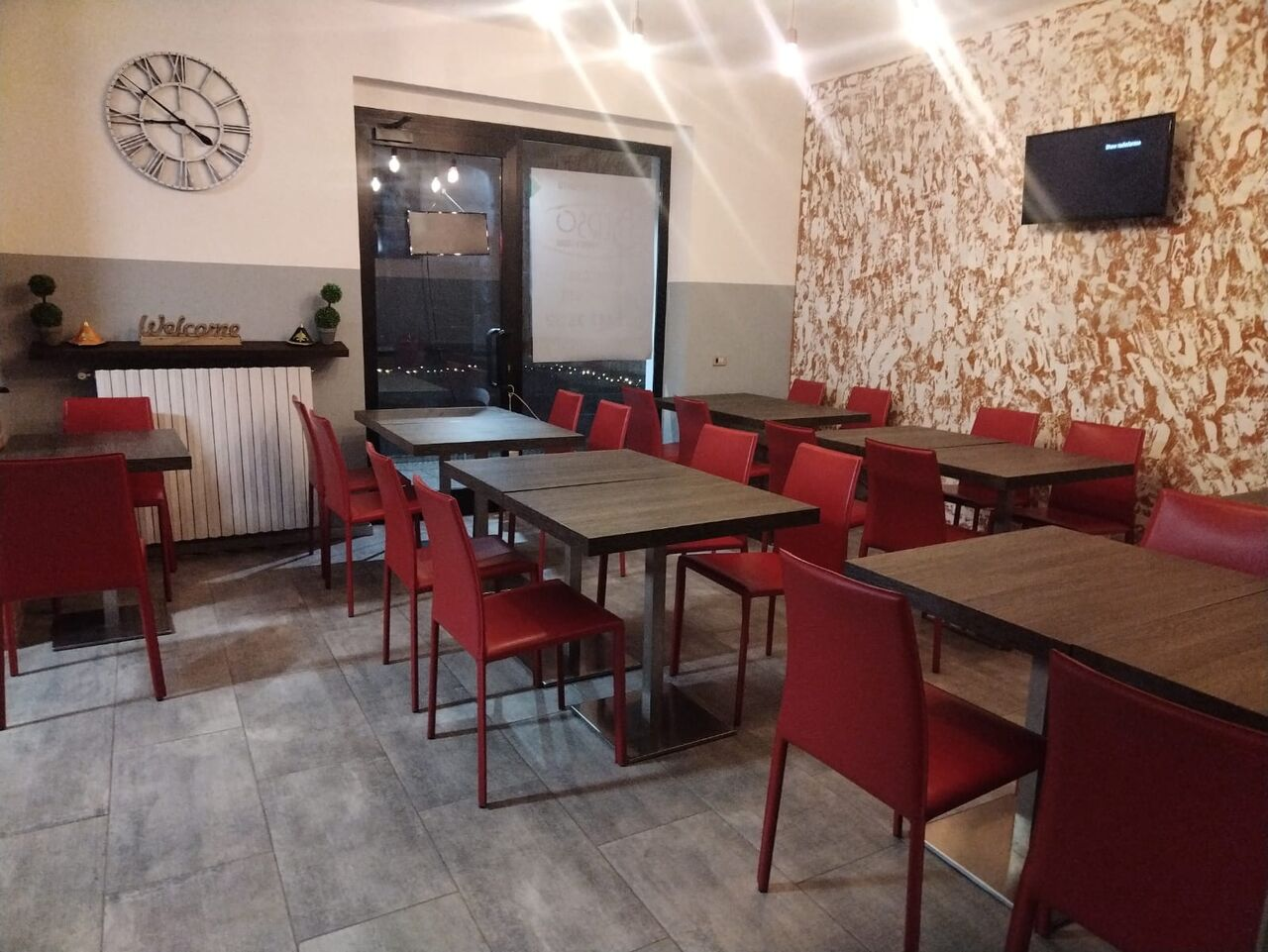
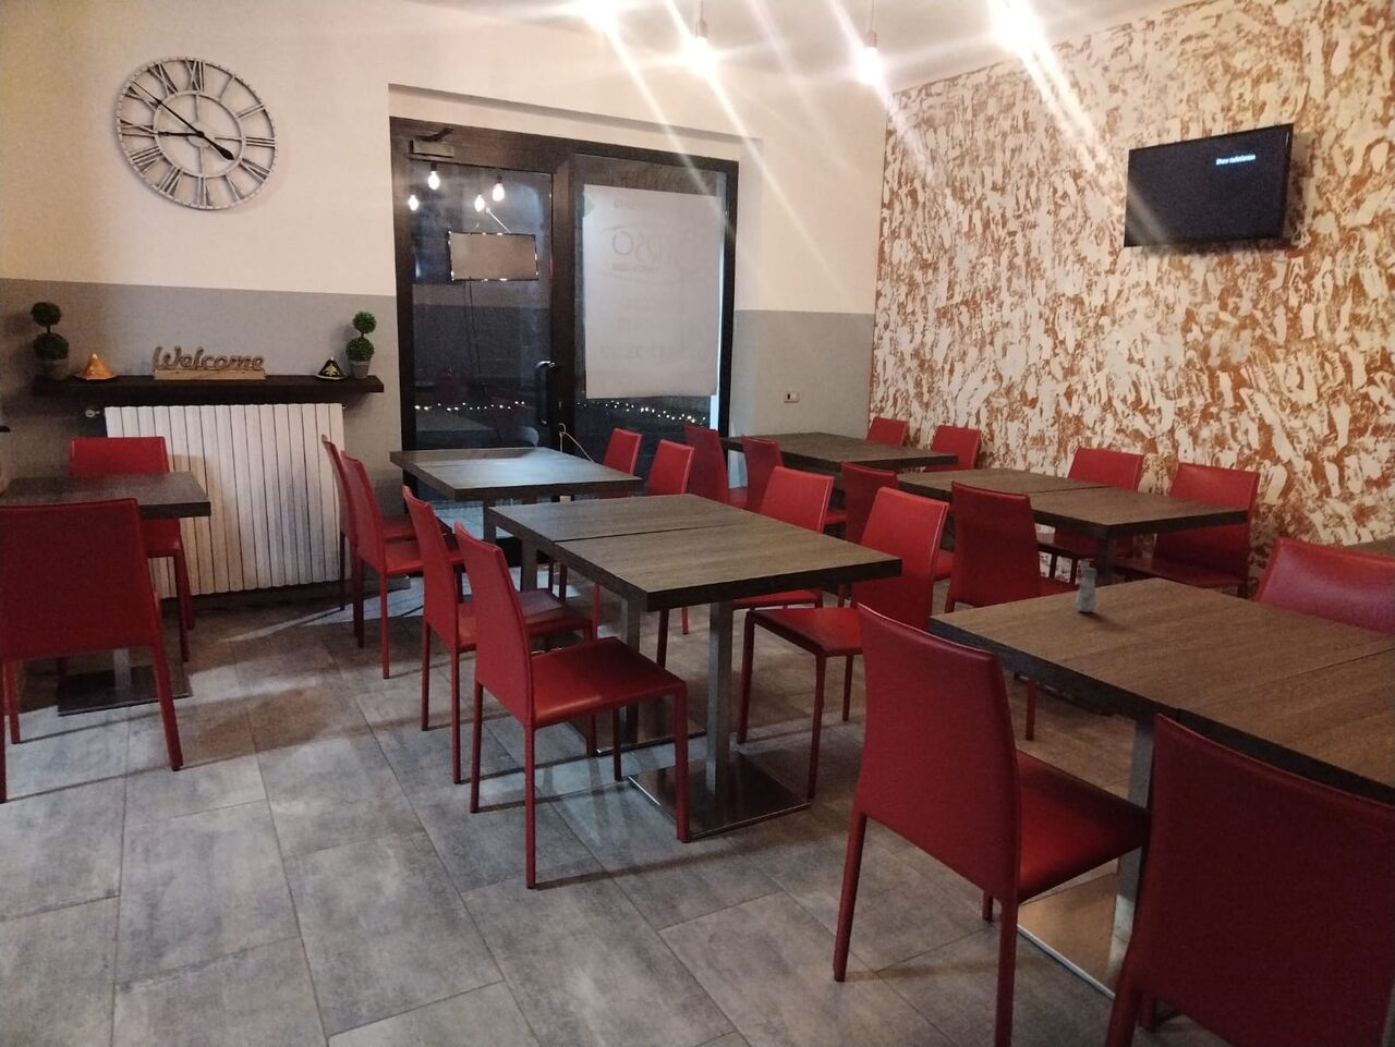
+ salt shaker (1087, 588)
